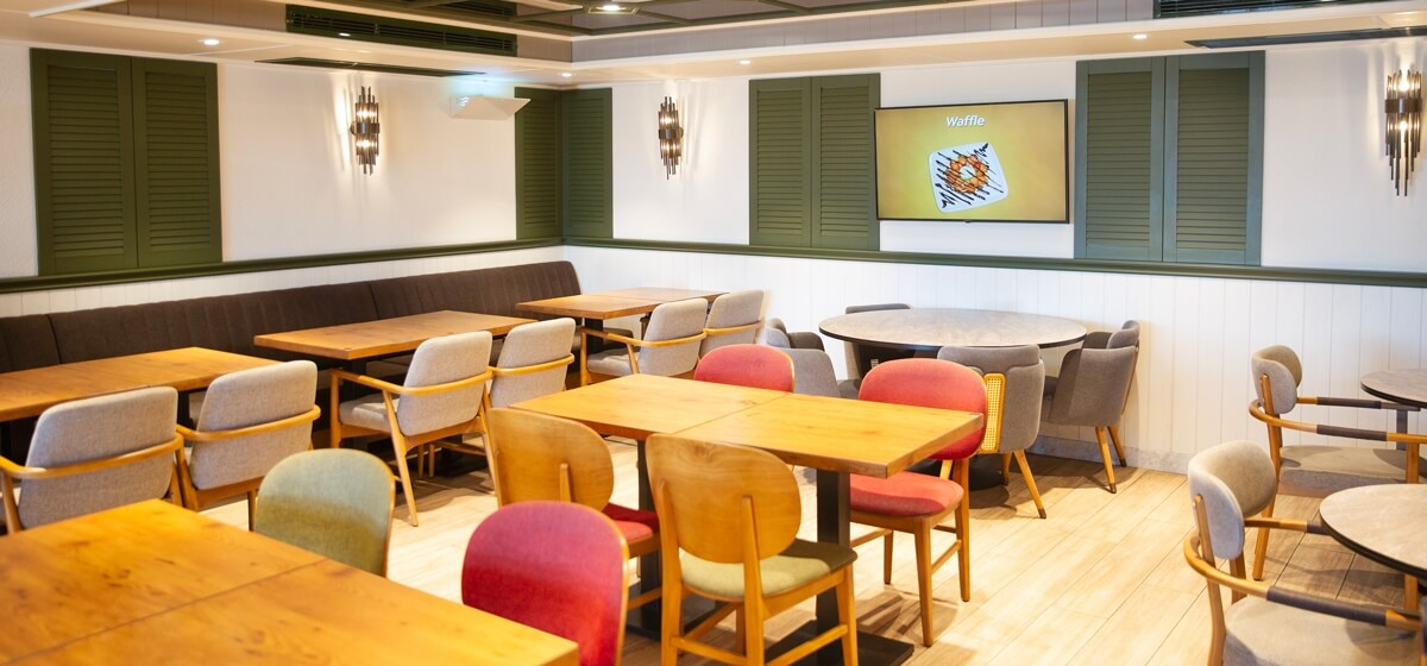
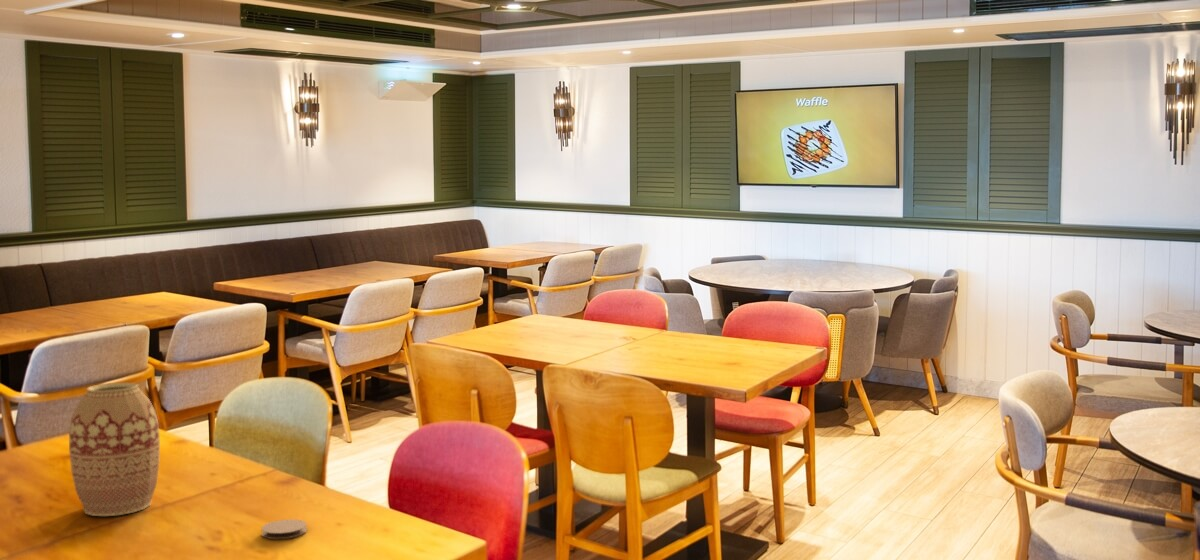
+ coaster (284, 529)
+ vase (115, 447)
